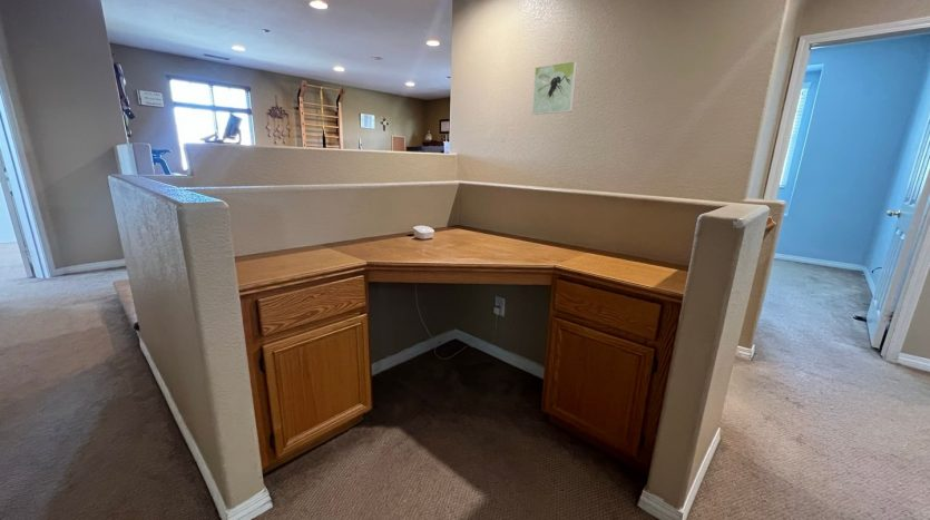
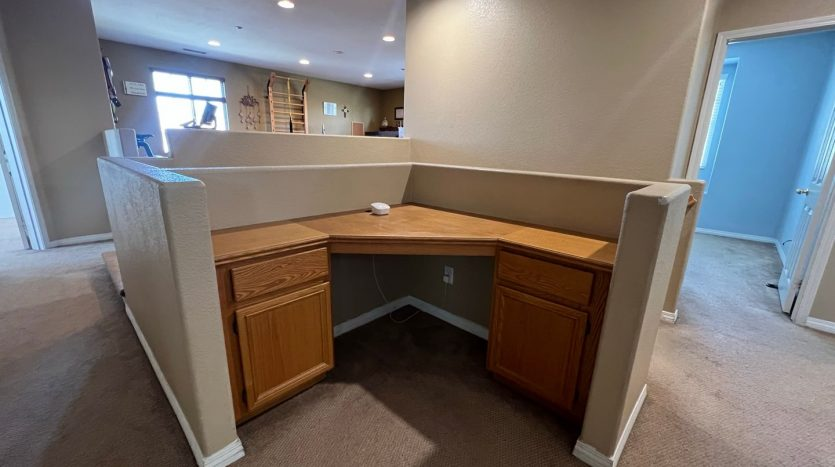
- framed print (552, 89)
